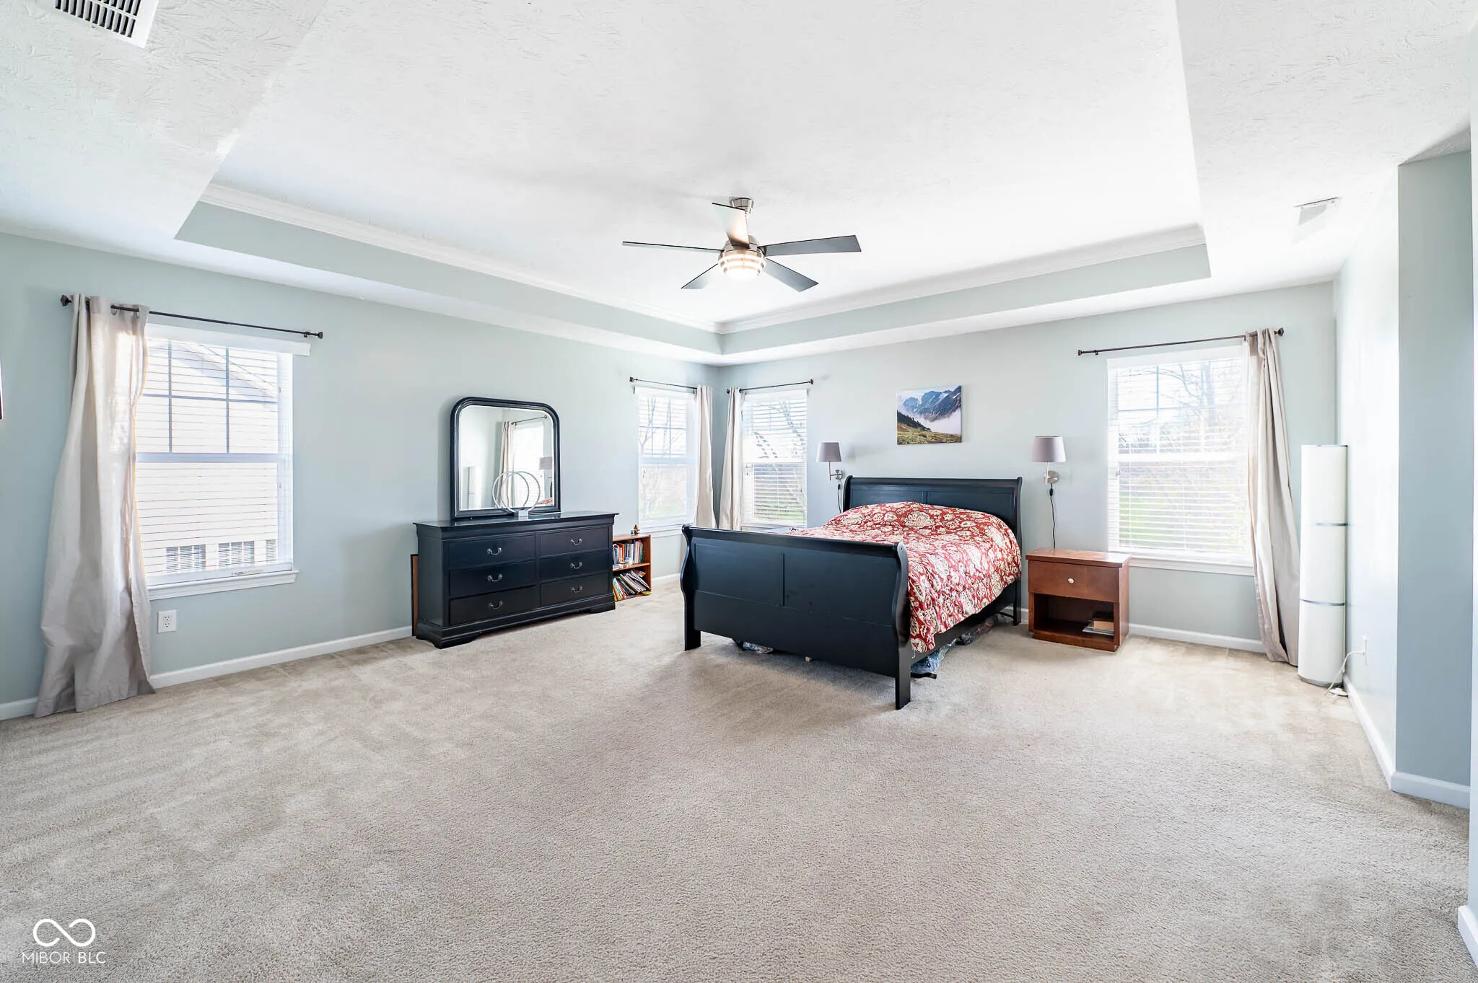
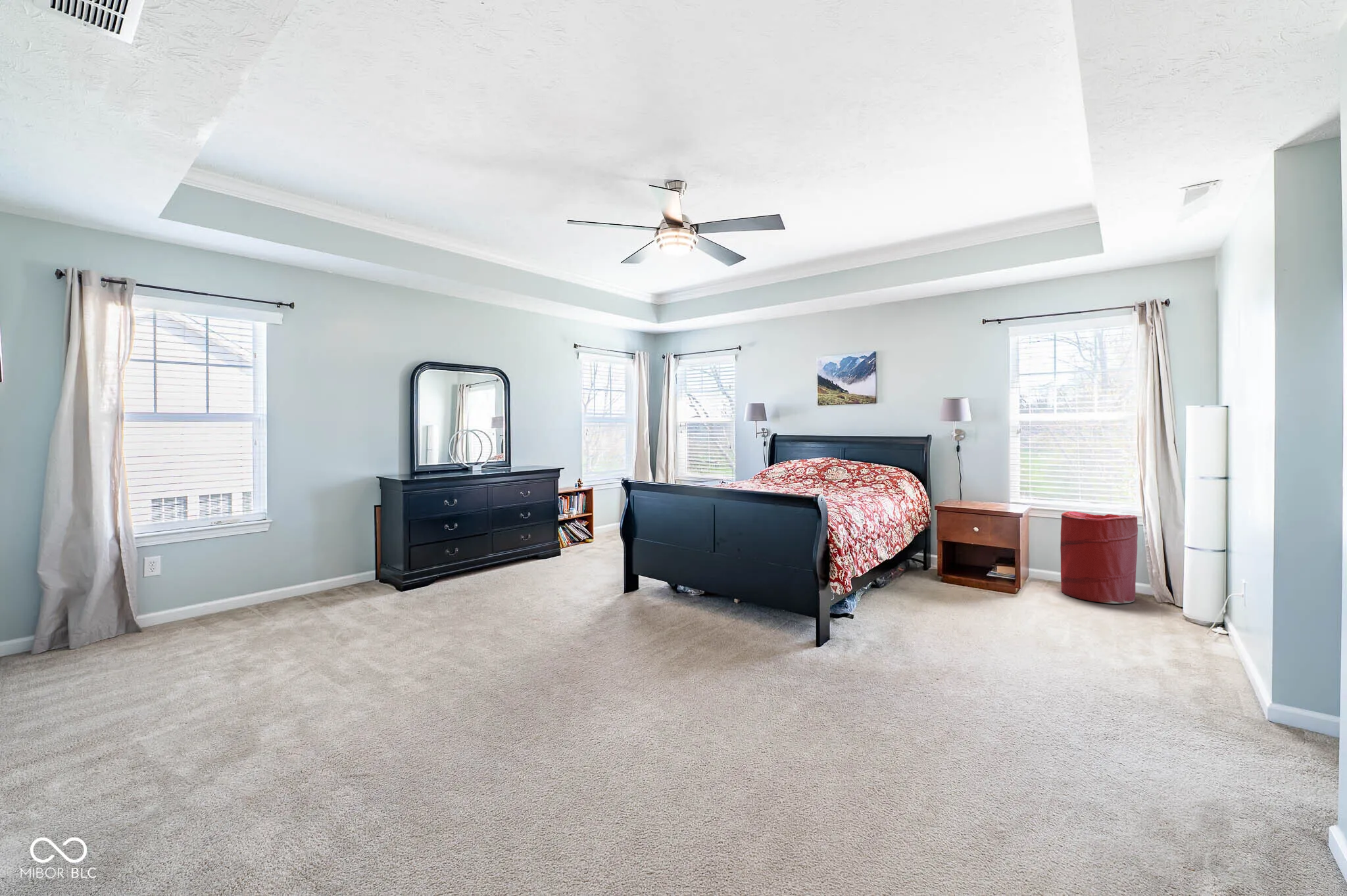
+ laundry hamper (1098, 554)
